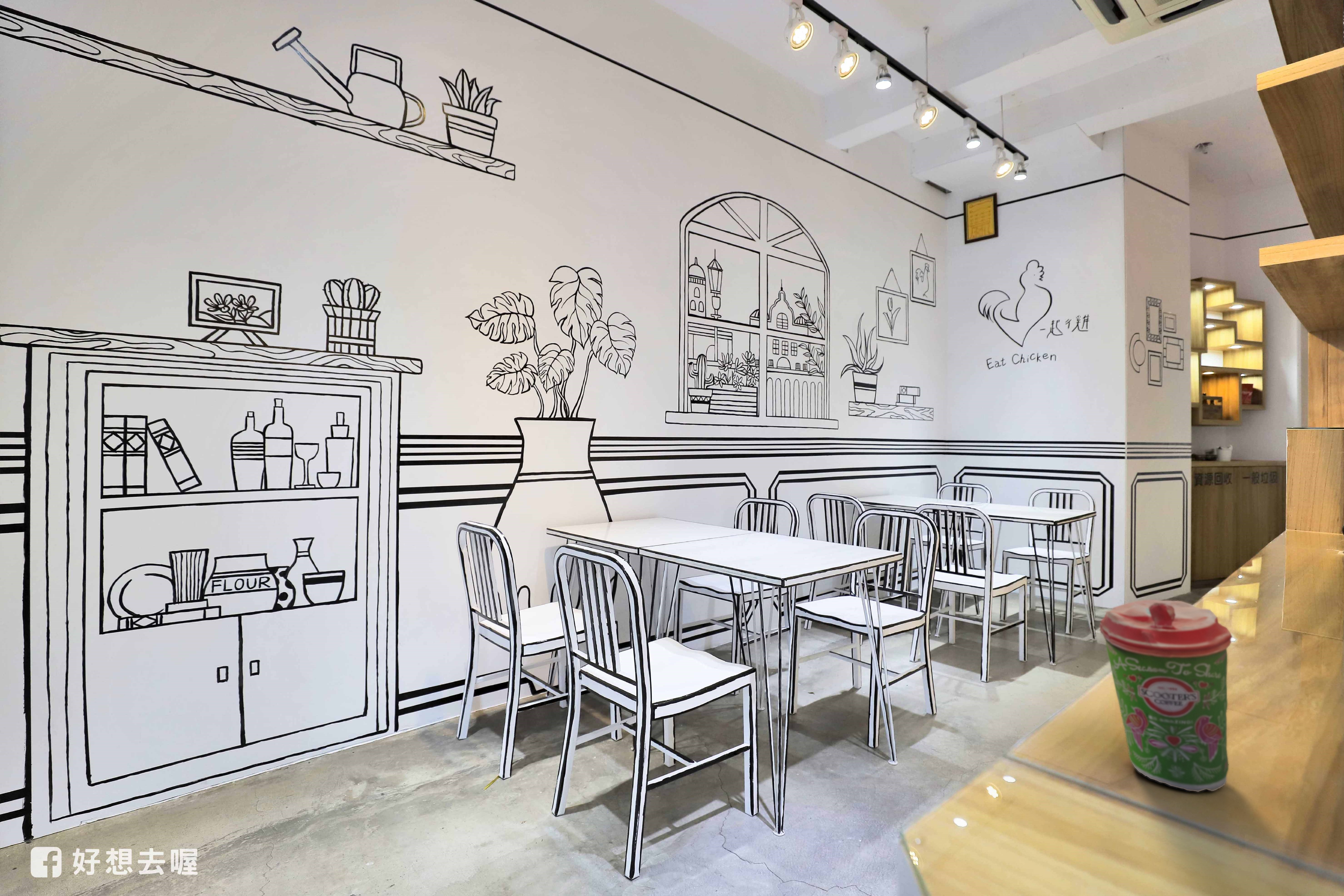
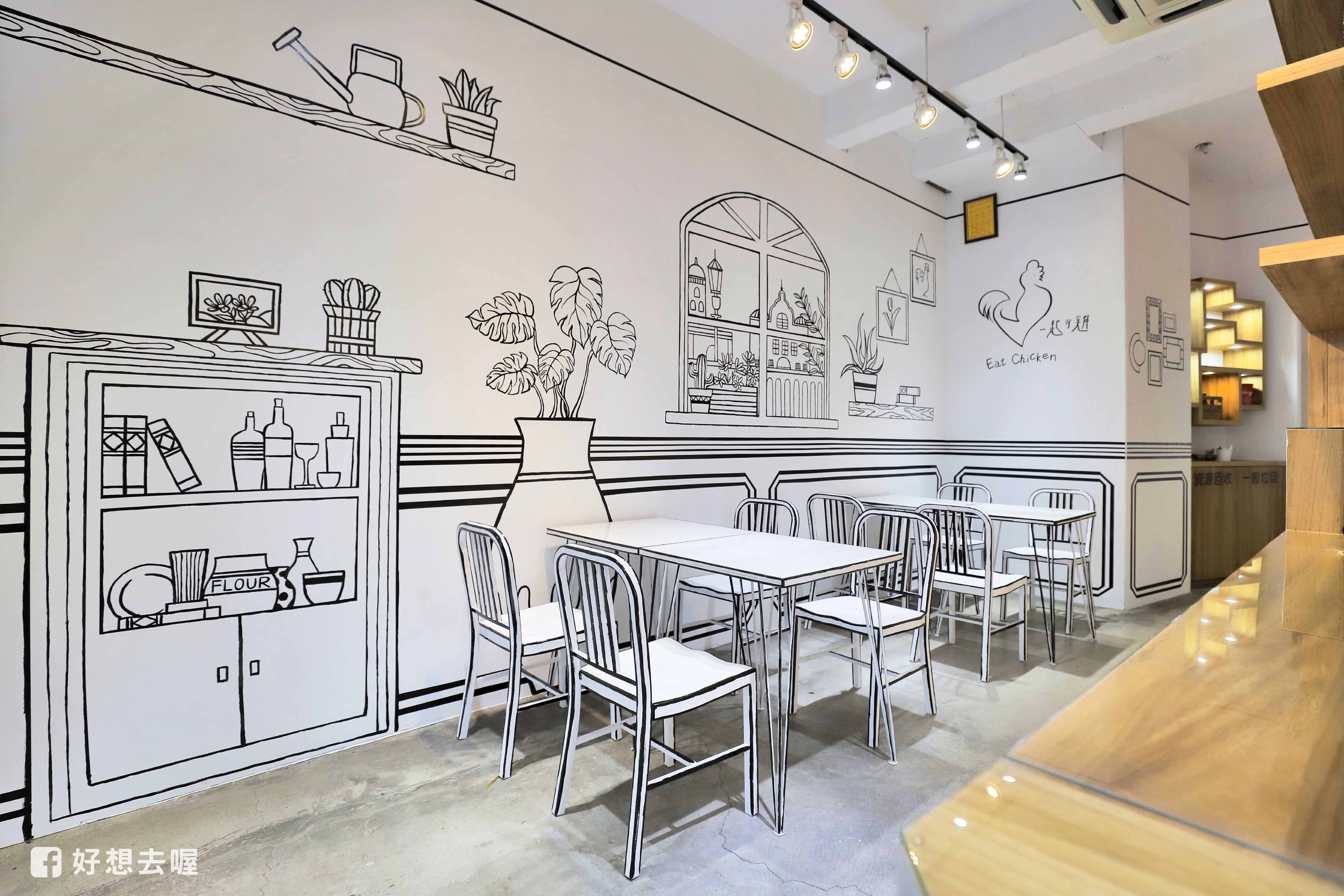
- coffee cup (1163, 685)
